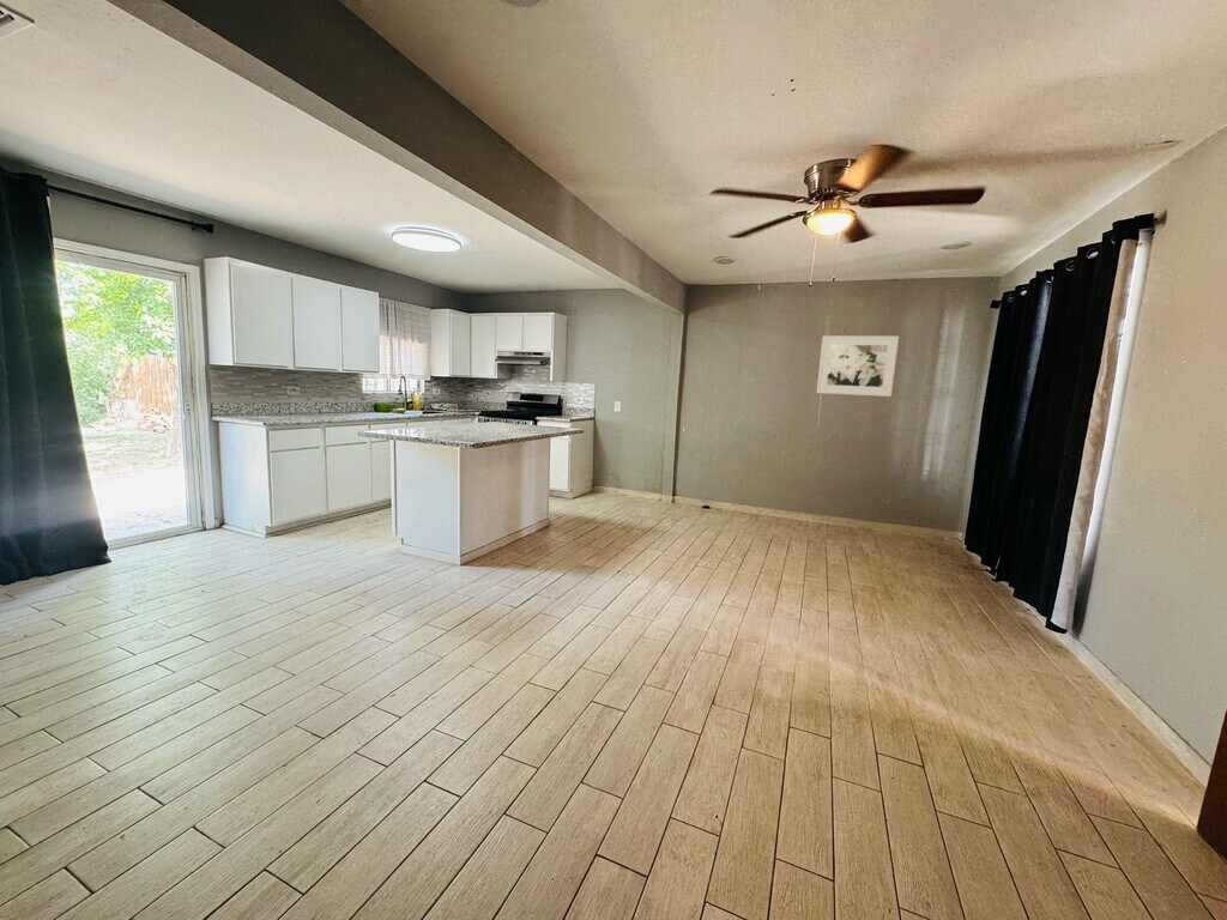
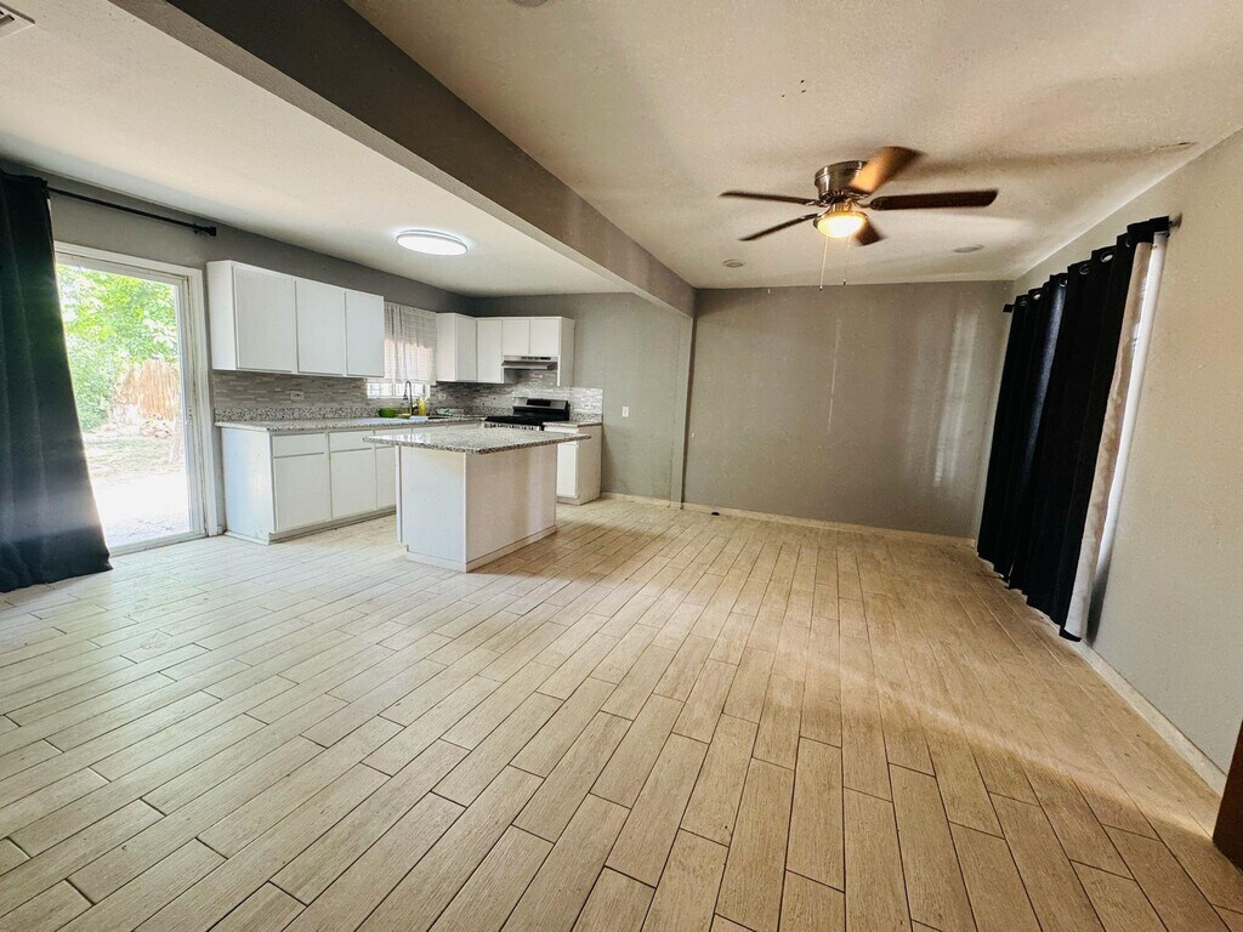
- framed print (856, 365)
